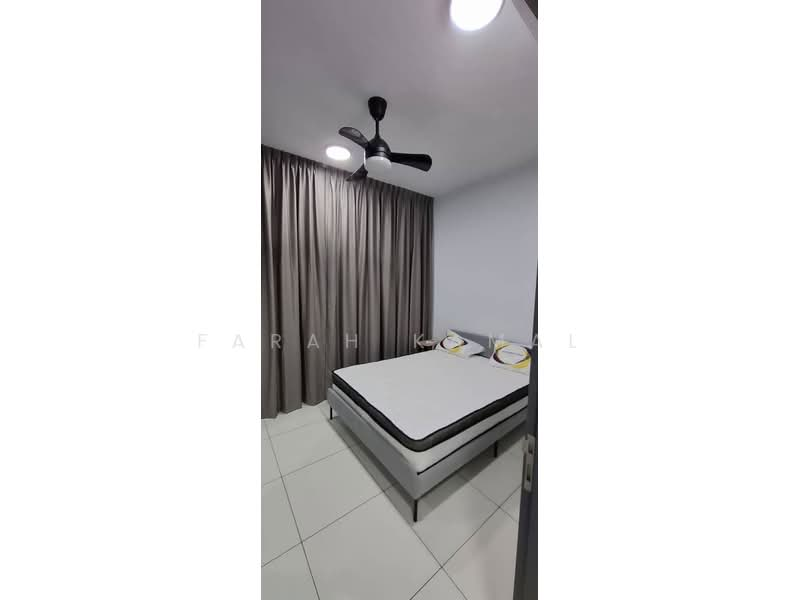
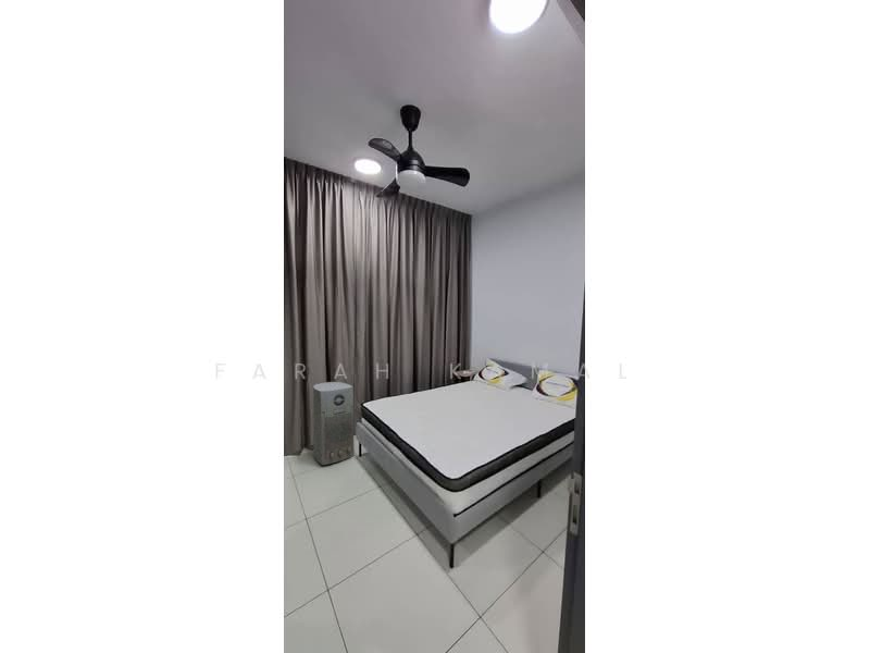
+ air purifier (332, 419)
